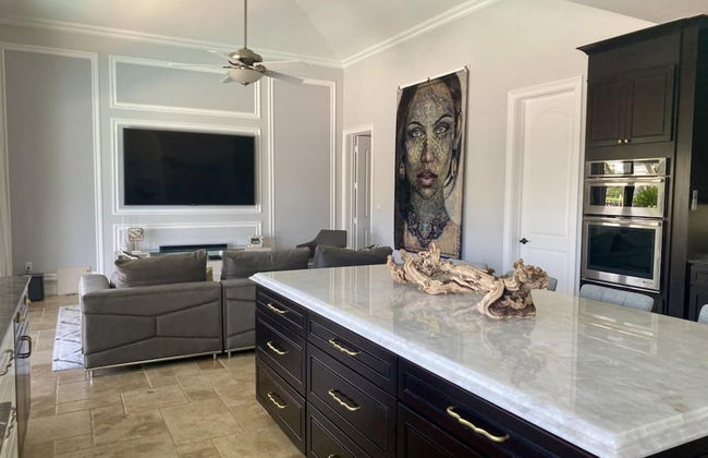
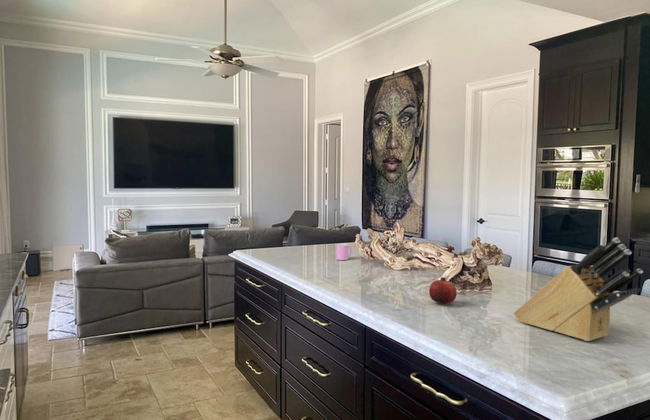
+ cup (344, 251)
+ fruit (442, 290)
+ knife block (574, 283)
